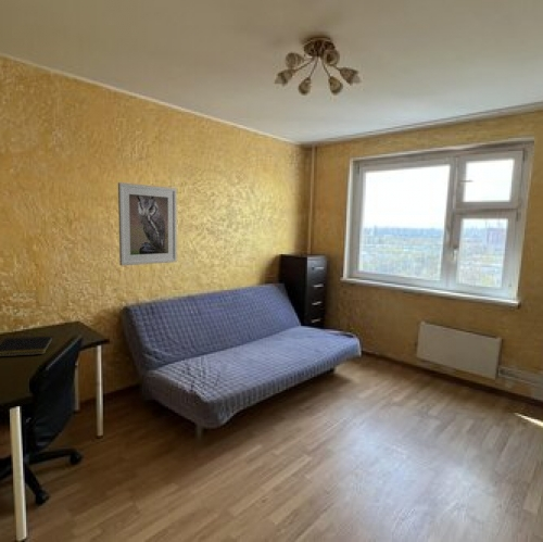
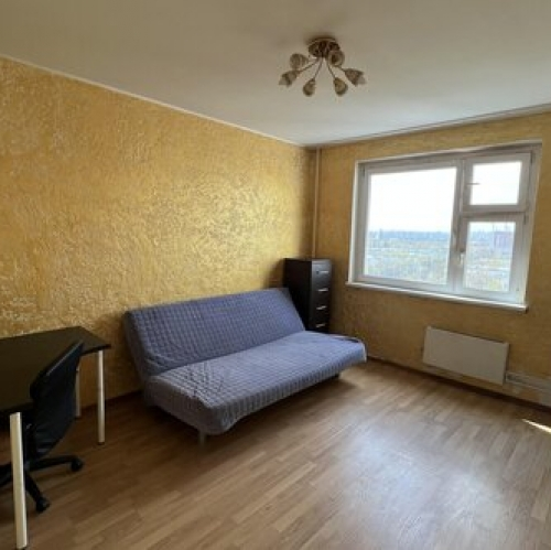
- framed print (149, 225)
- notepad (24, 345)
